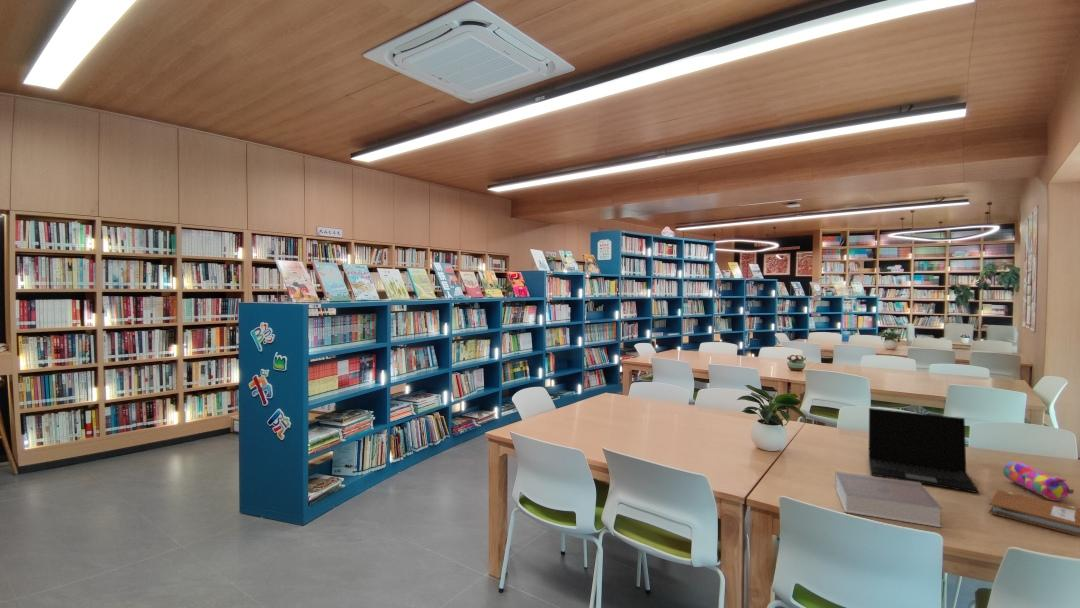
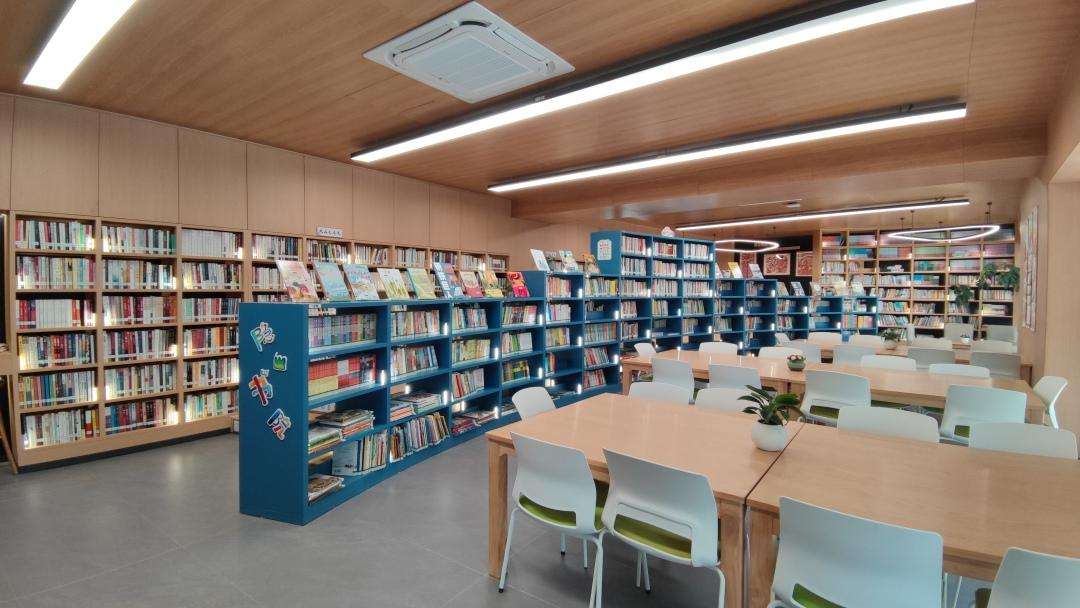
- pencil case (1035, 479)
- laptop (918, 446)
- book (883, 496)
- notebook (1041, 511)
